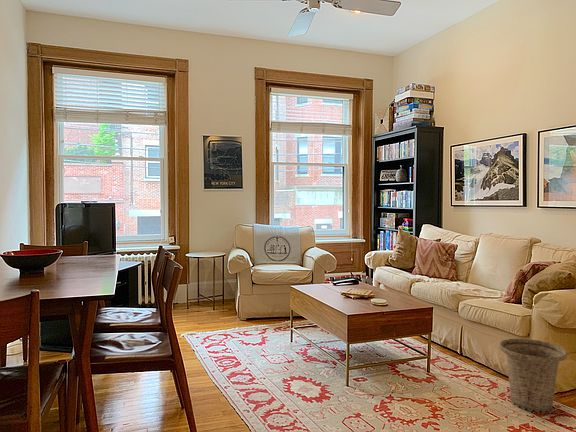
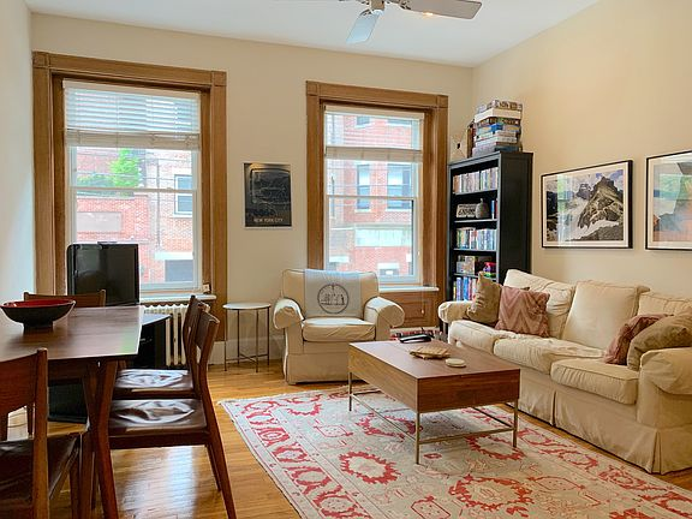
- basket (531, 375)
